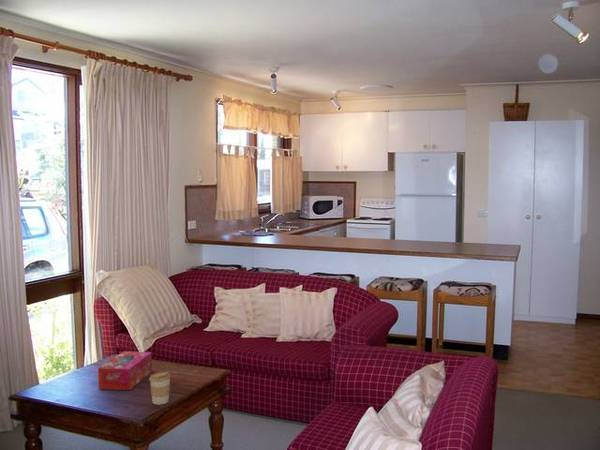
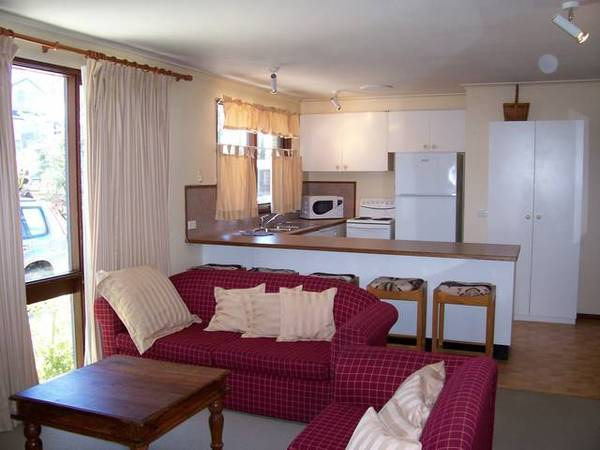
- tissue box (126, 369)
- coffee cup (160, 387)
